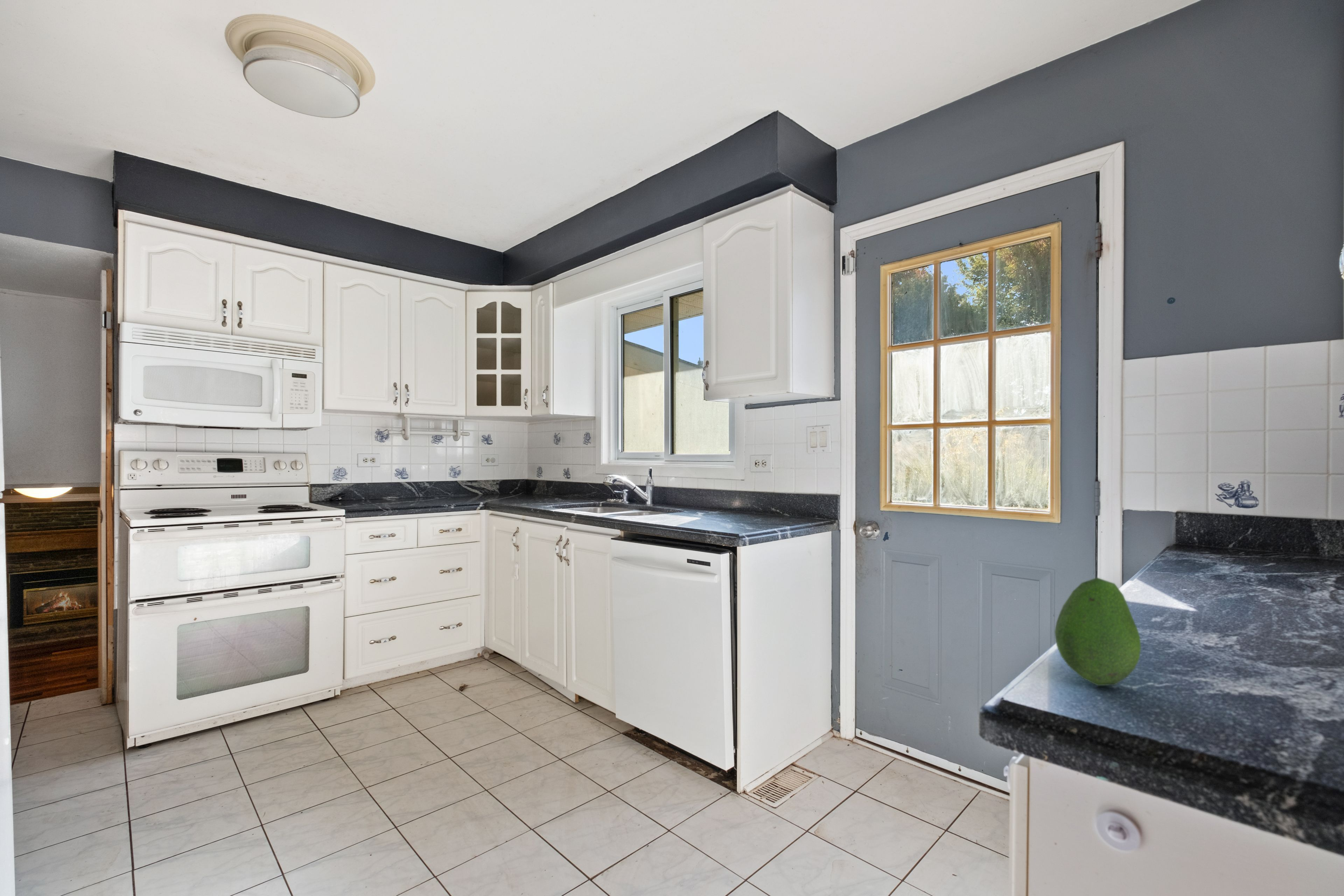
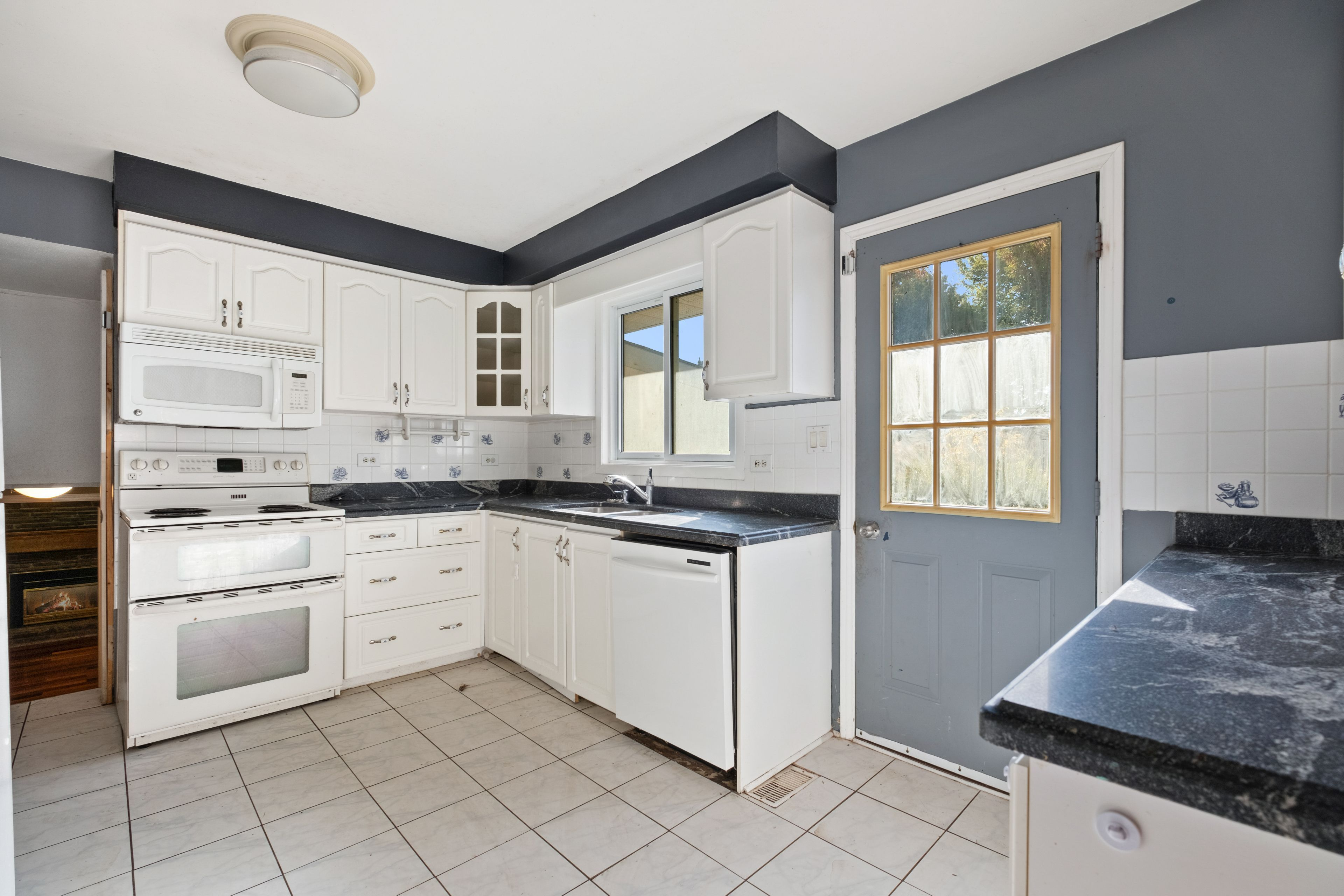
- fruit (1096, 630)
